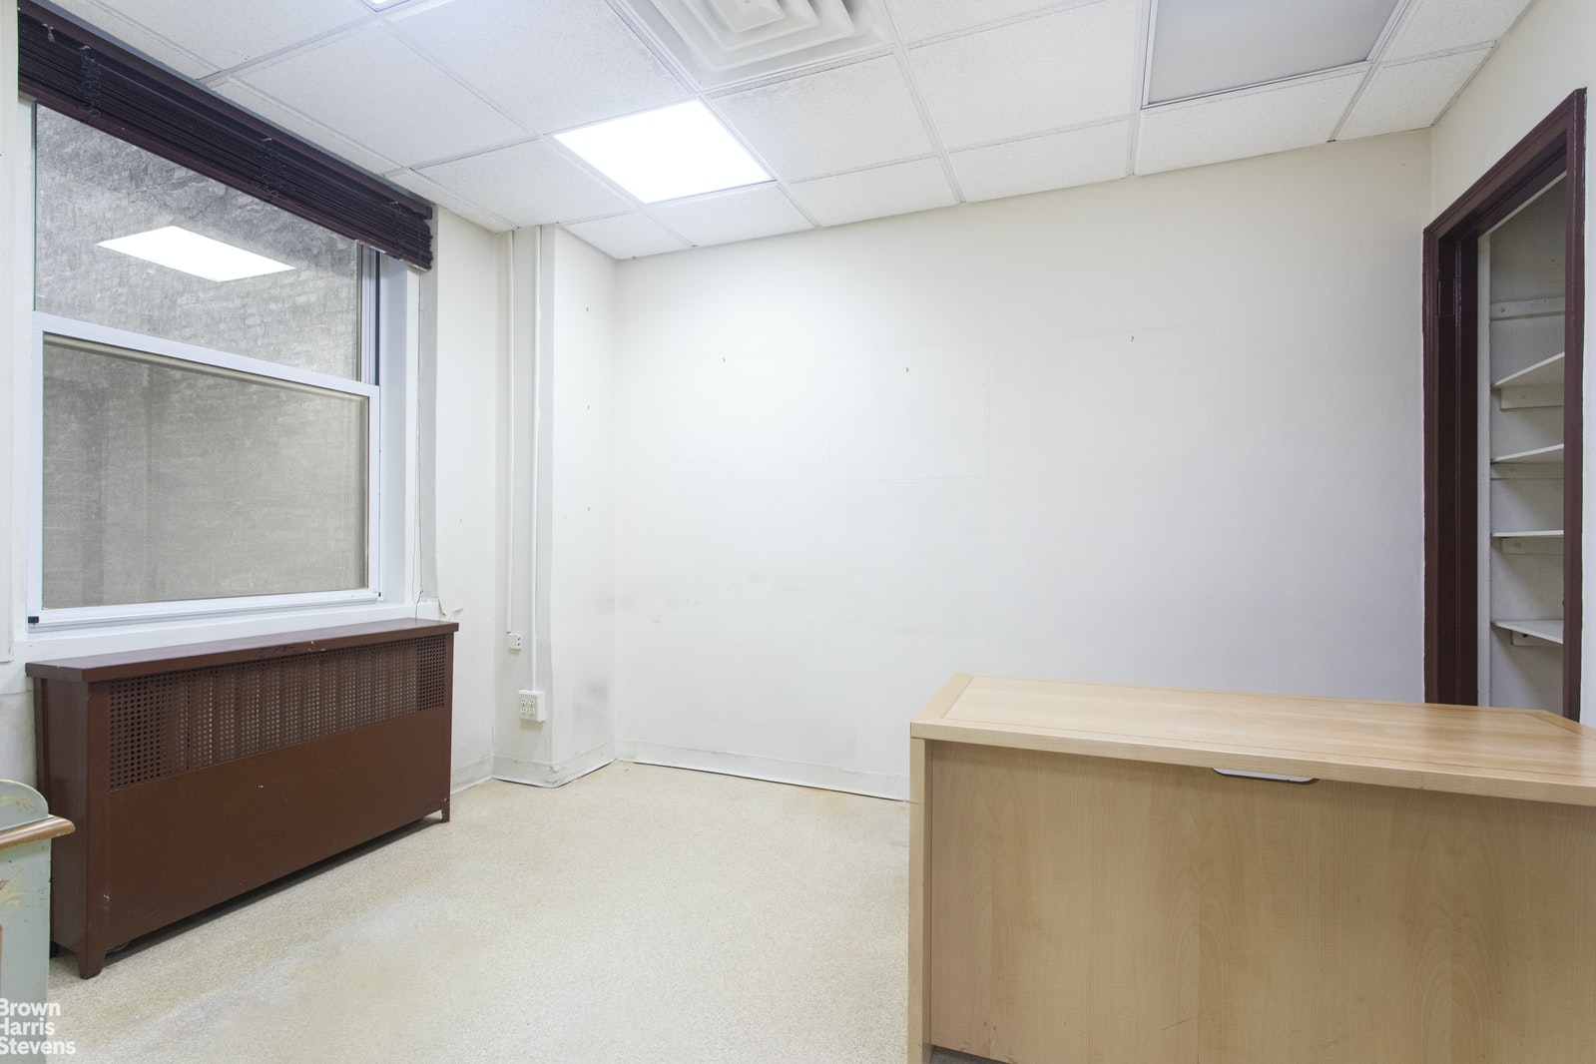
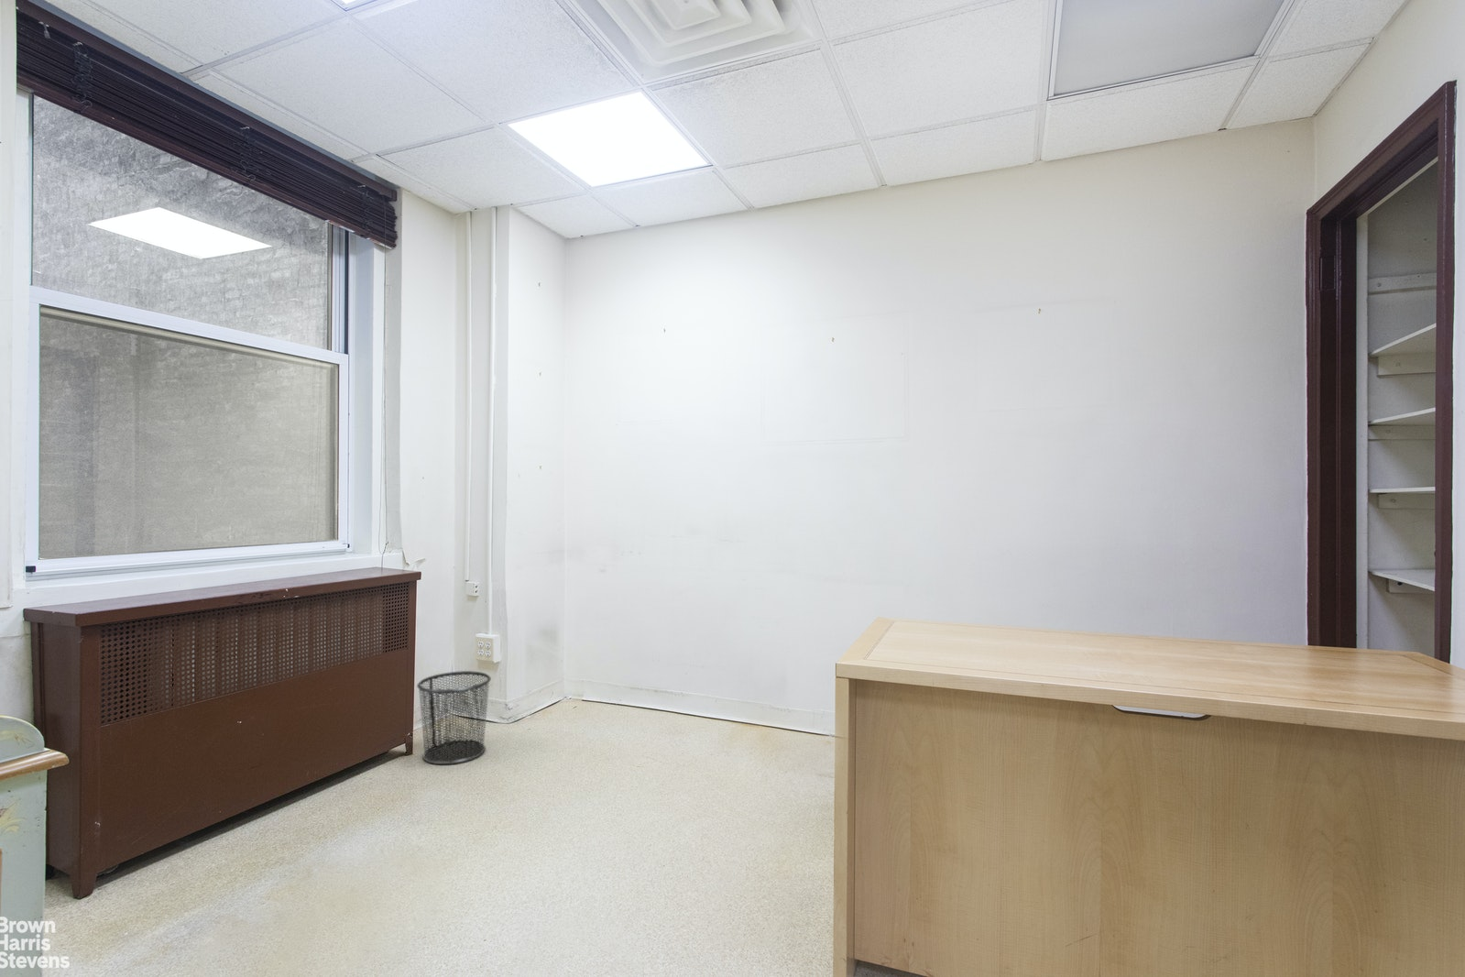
+ waste bin (455, 716)
